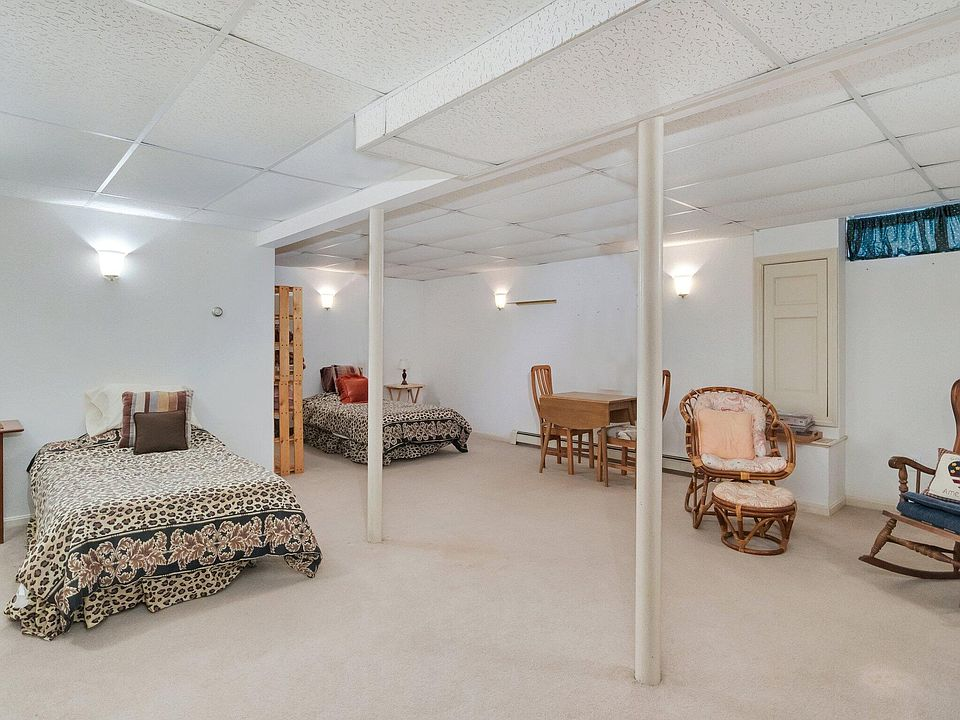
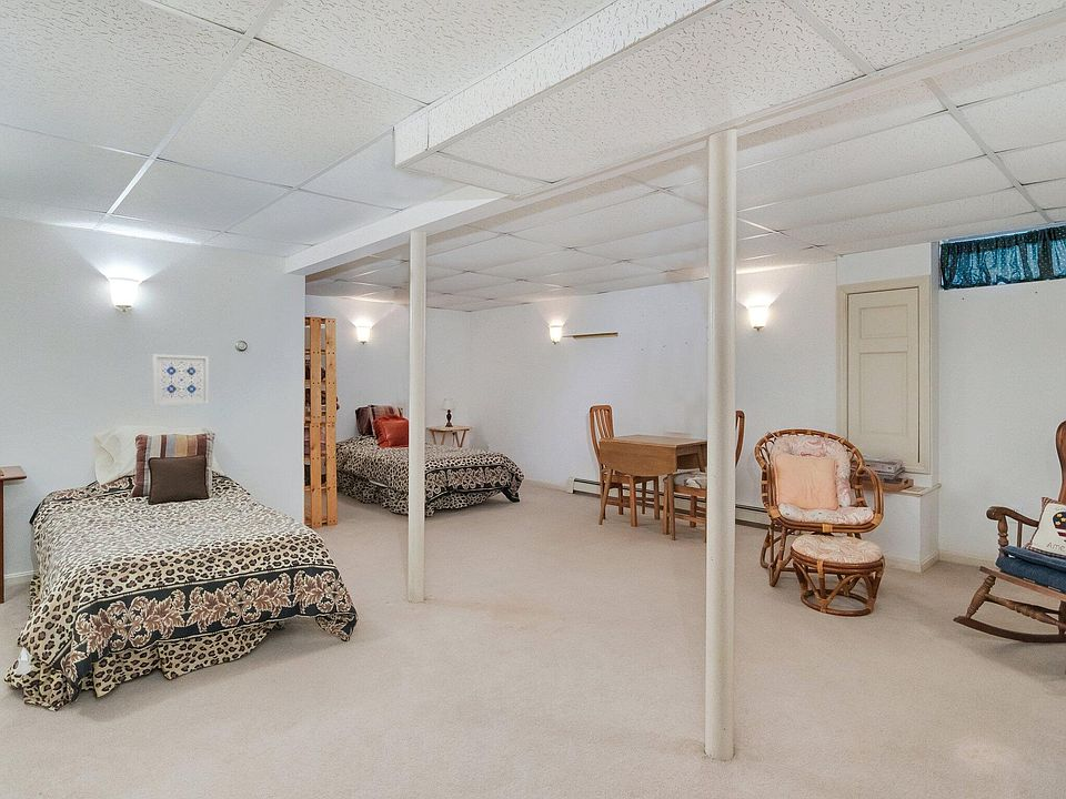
+ wall art (181, 380)
